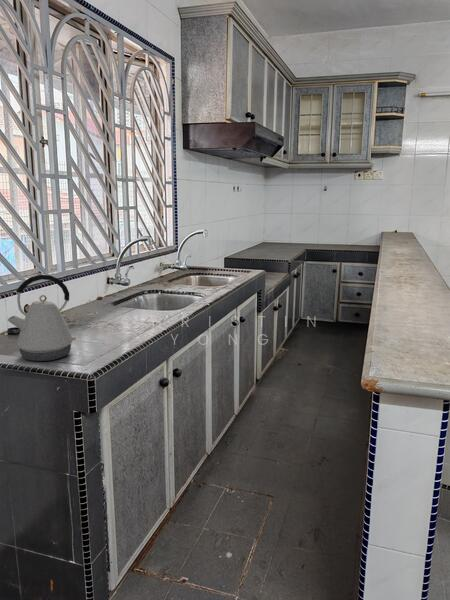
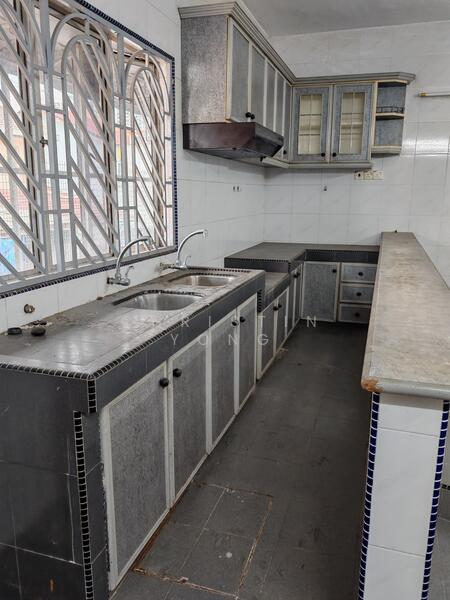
- kettle (41, 315)
